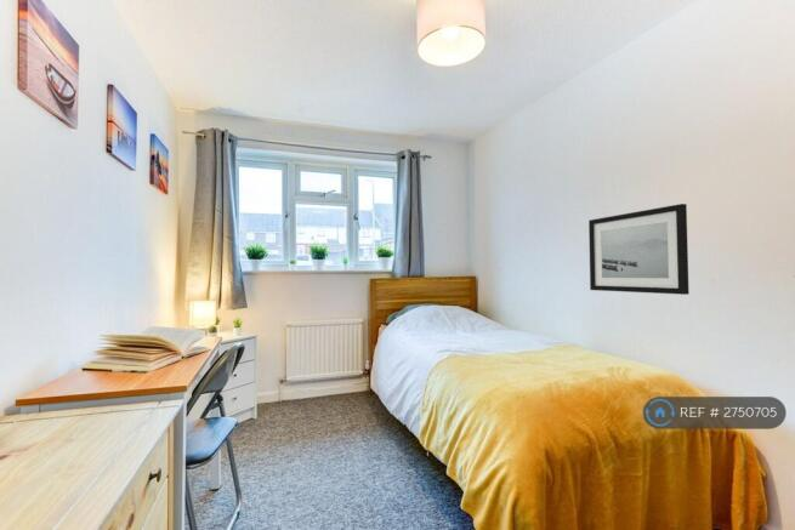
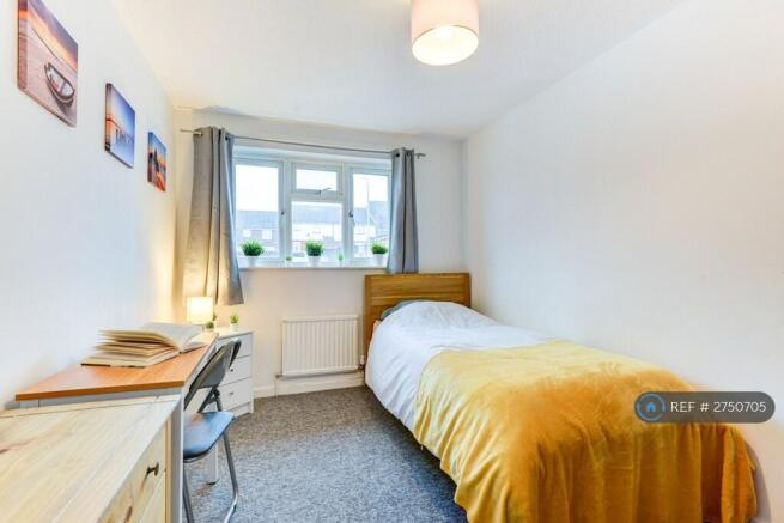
- wall art (632, 252)
